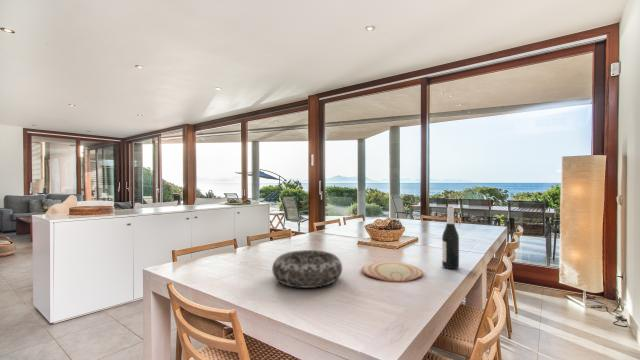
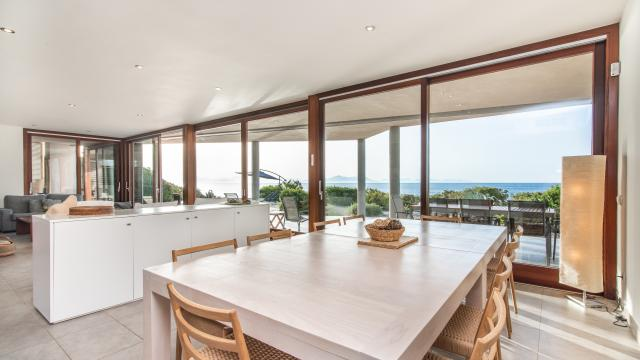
- plate (391, 268)
- decorative bowl (307, 268)
- wine bottle (450, 236)
